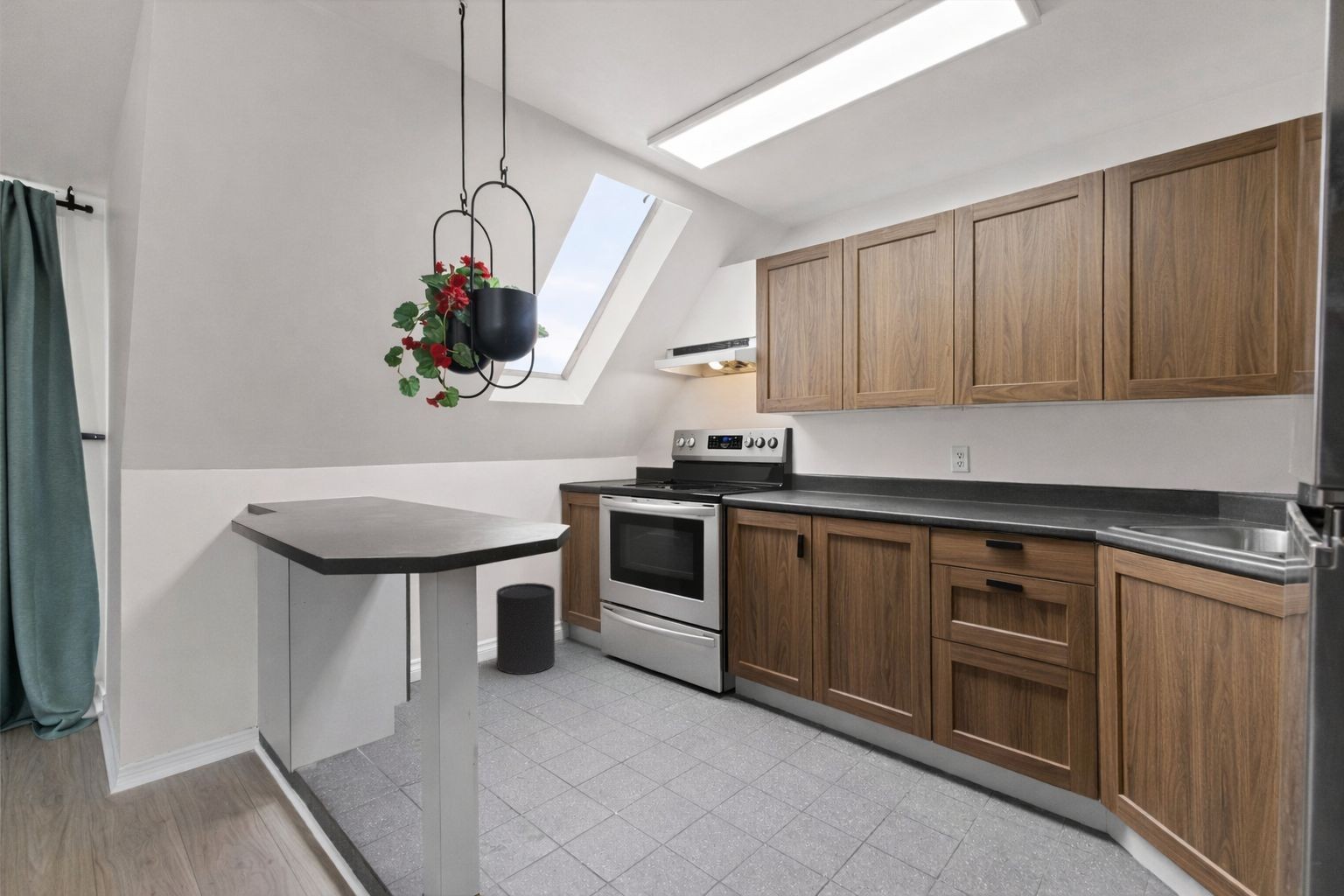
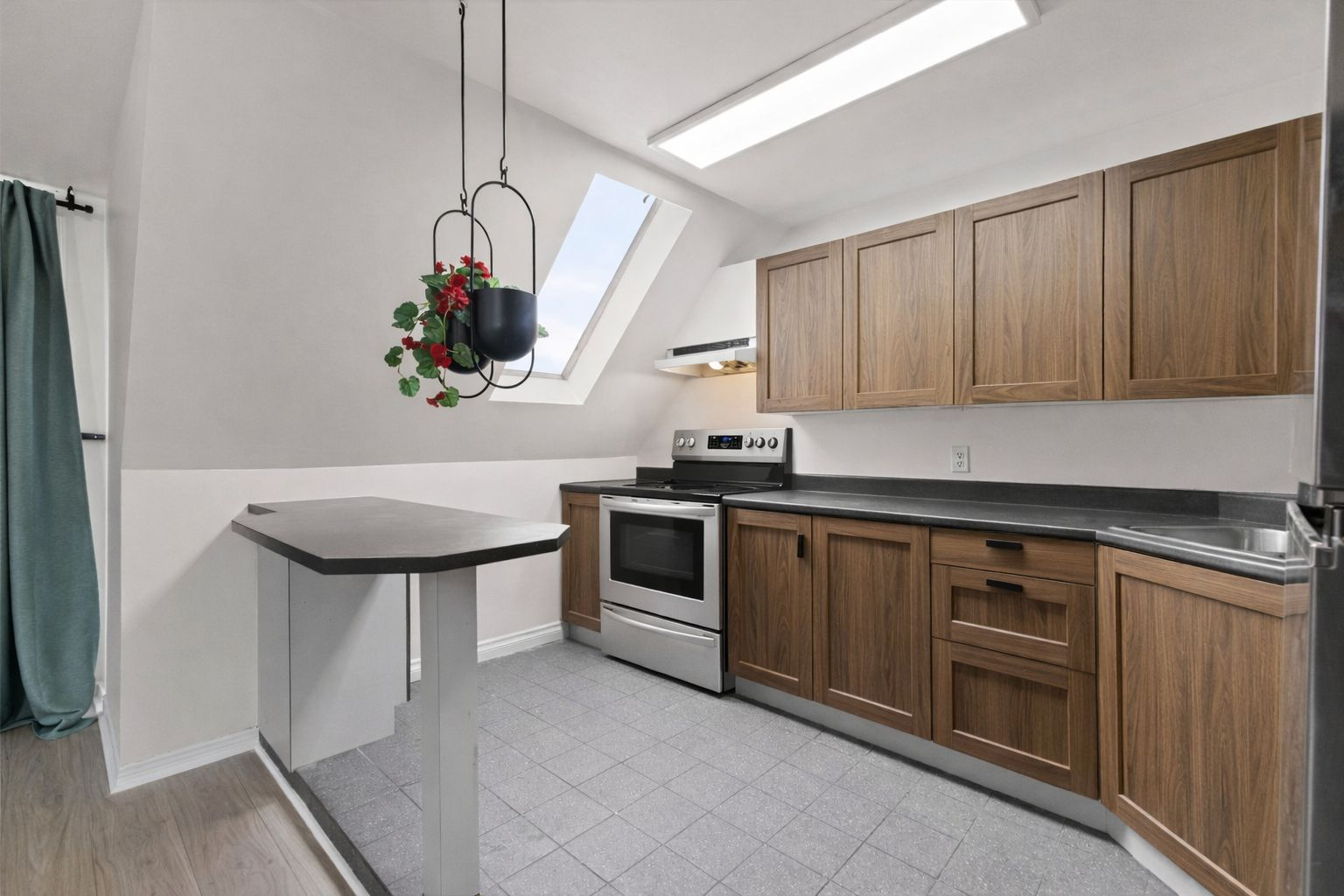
- trash can (526, 626)
